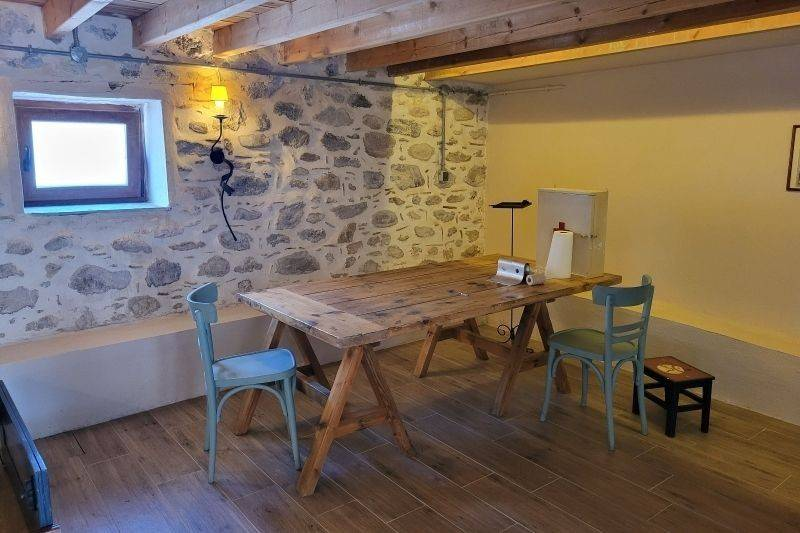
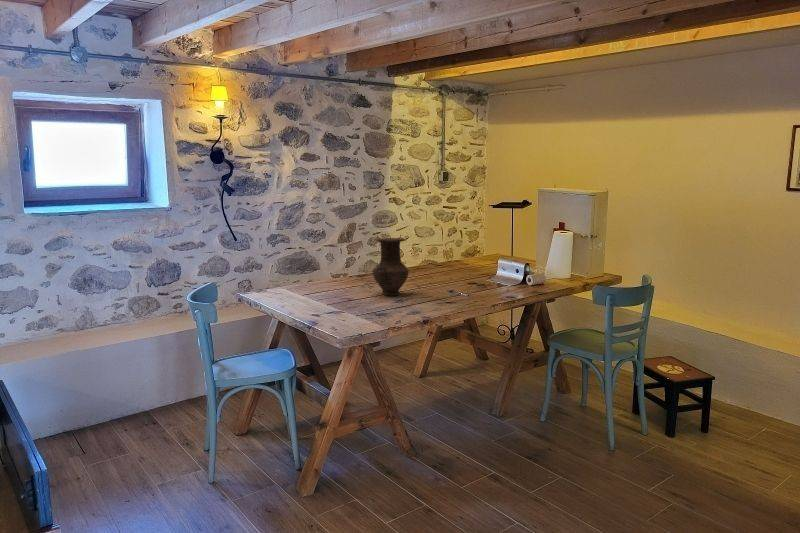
+ vase (390, 266)
